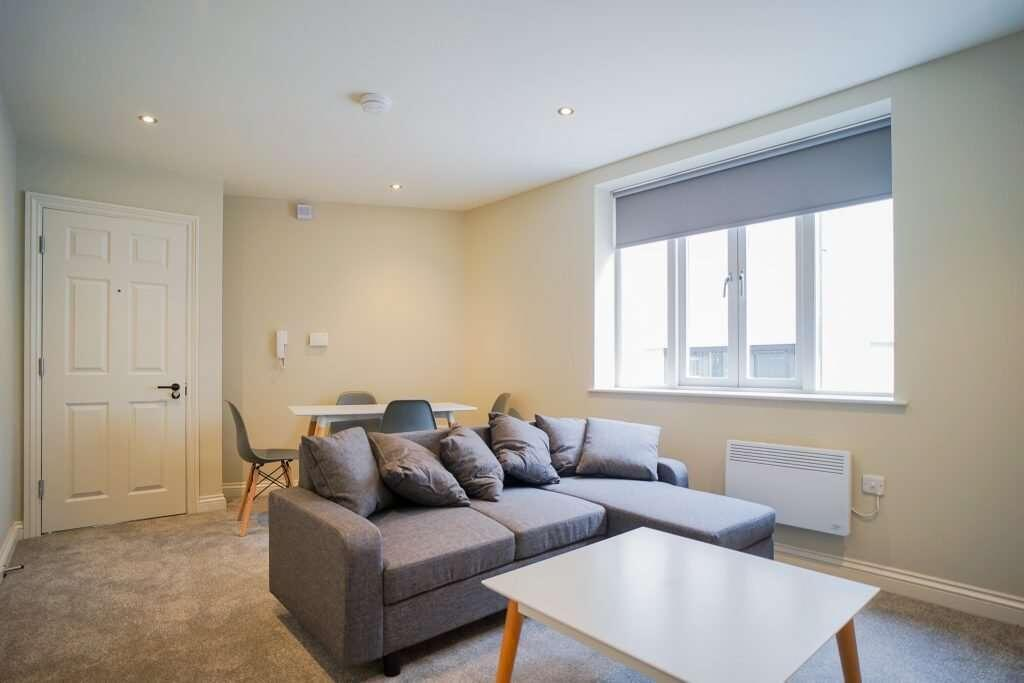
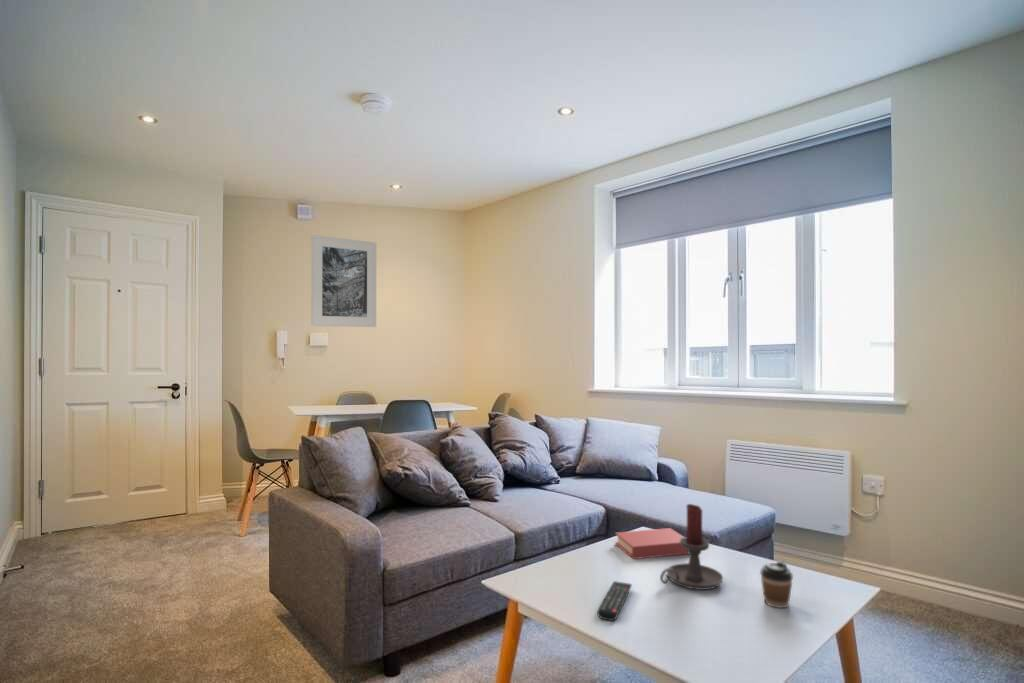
+ coffee cup (776, 583)
+ candle holder (688, 543)
+ remote control (615, 599)
+ book (652, 542)
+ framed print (345, 282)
